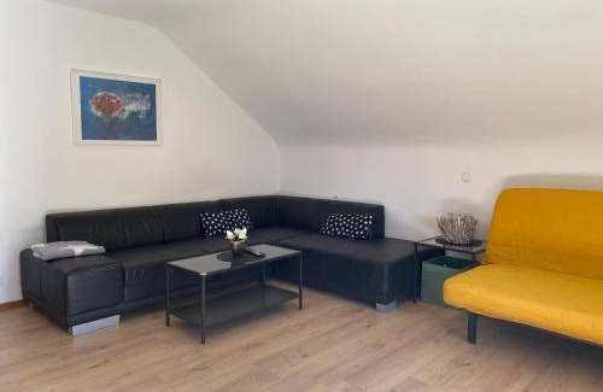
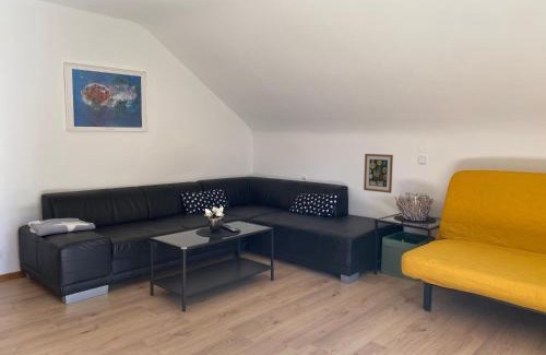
+ wall art (378, 173)
